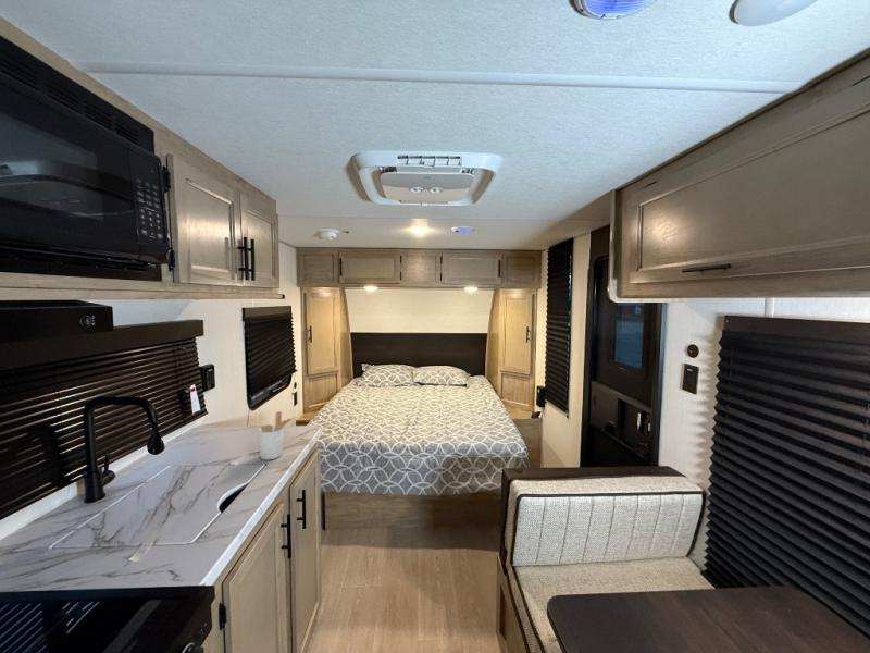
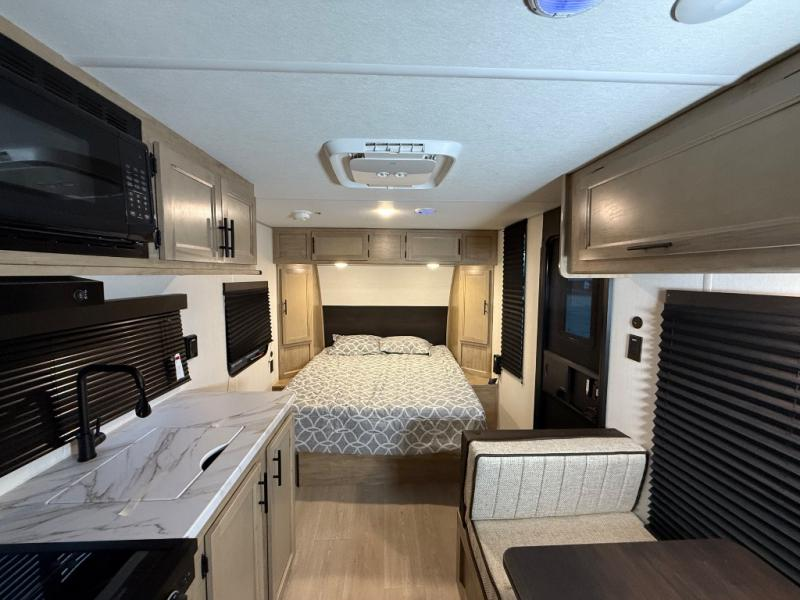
- utensil holder (276, 435)
